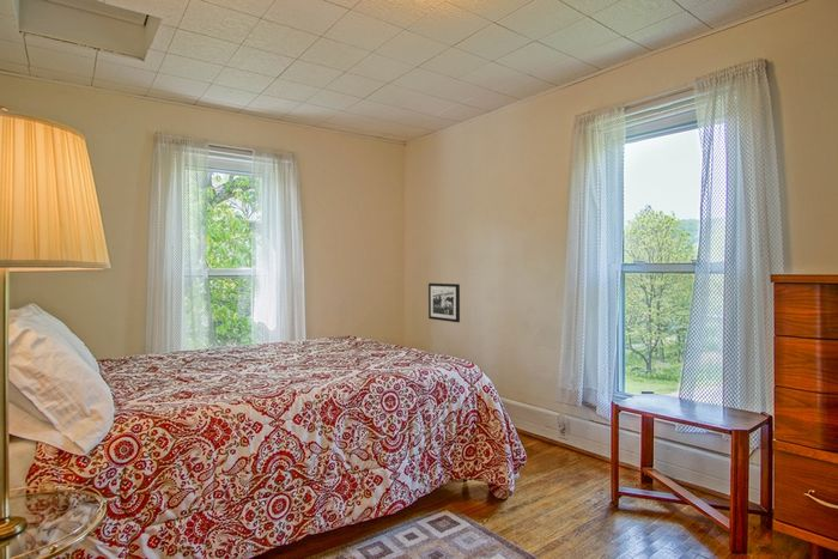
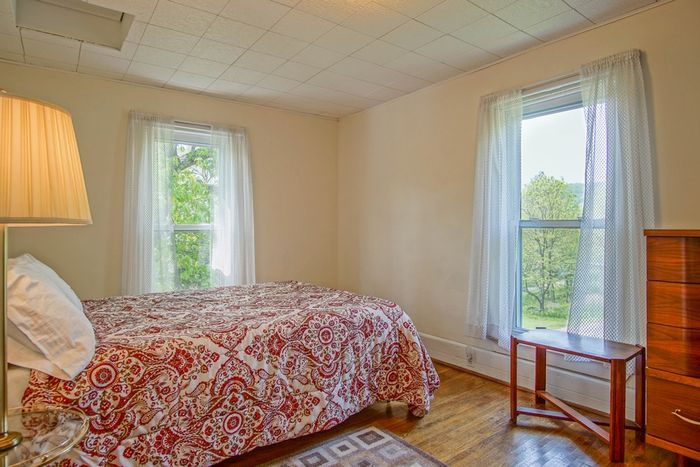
- picture frame (443, 302)
